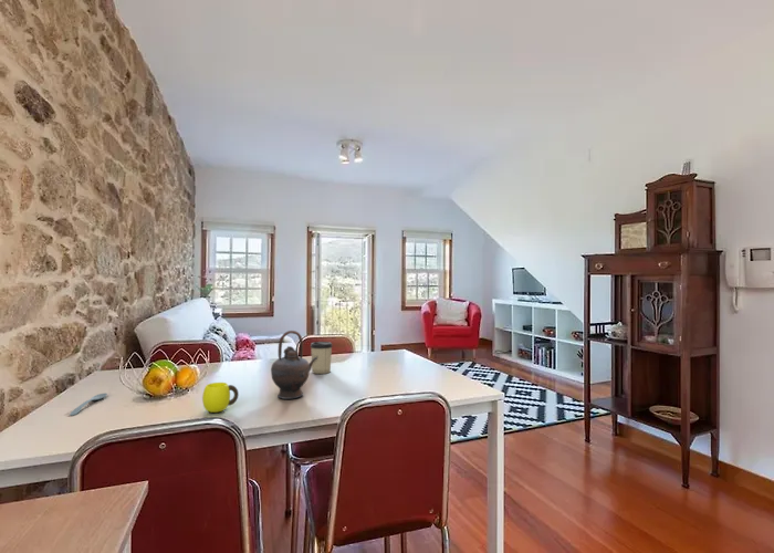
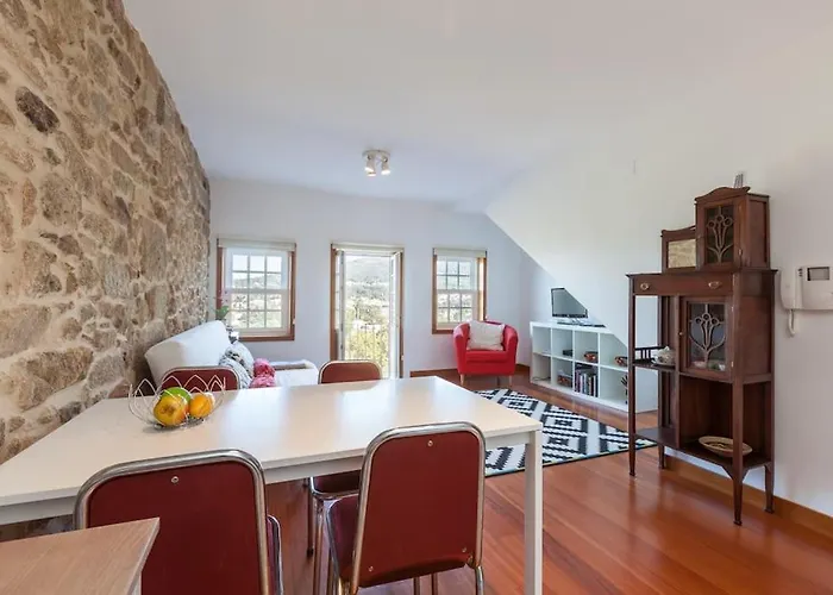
- cup (321, 357)
- spoon (87, 401)
- cup (220, 396)
- teapot (294, 363)
